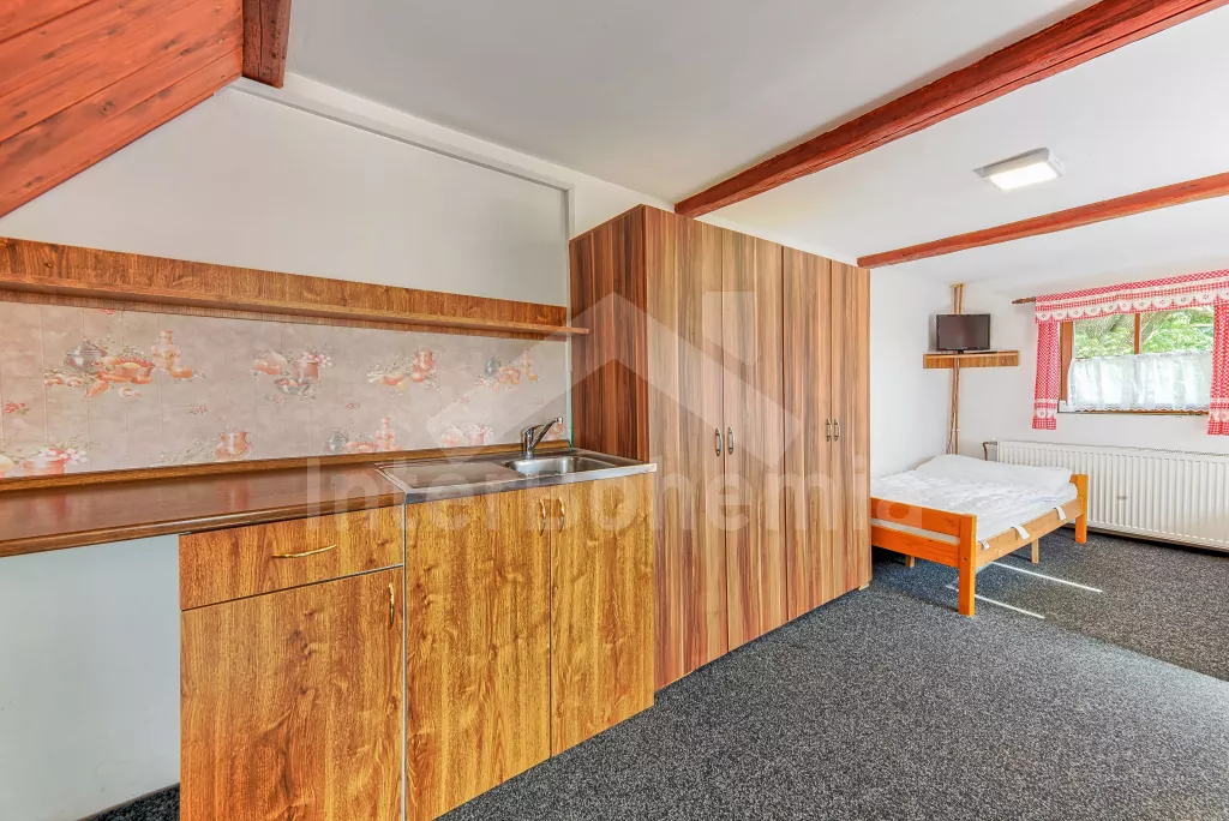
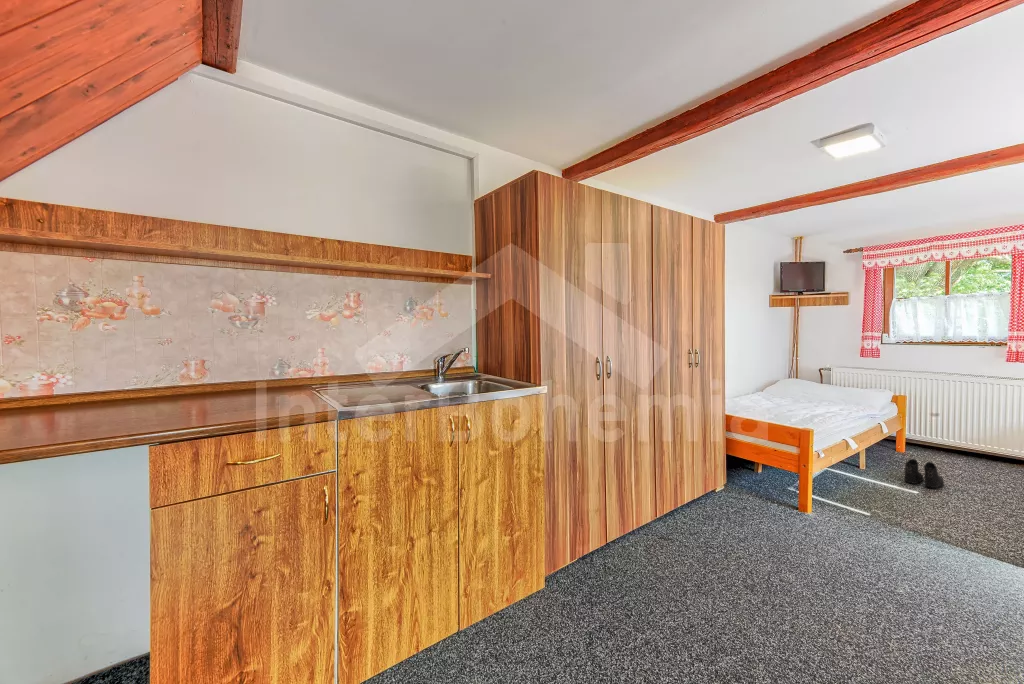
+ boots (924, 470)
